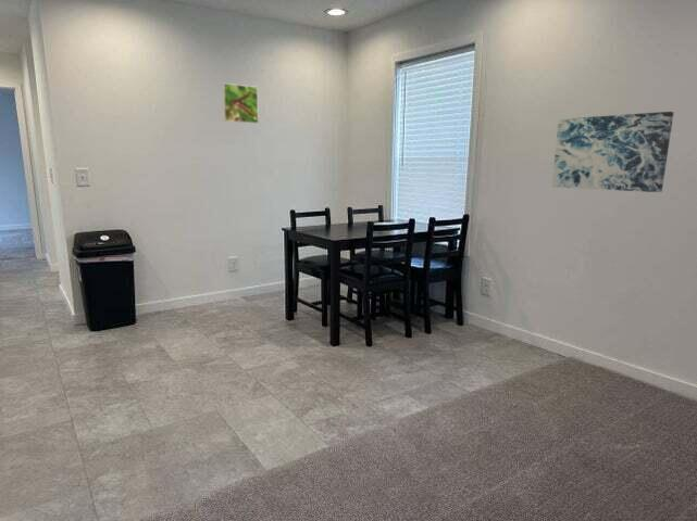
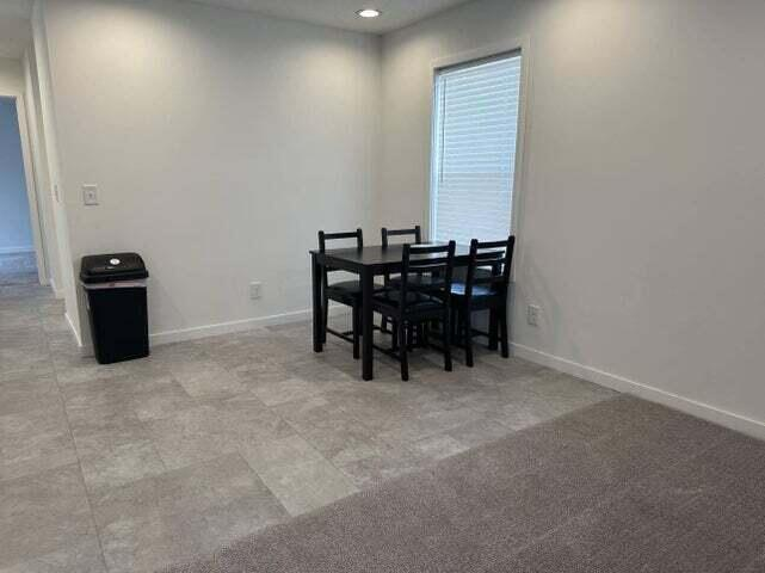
- wall art (607, 153)
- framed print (240, 103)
